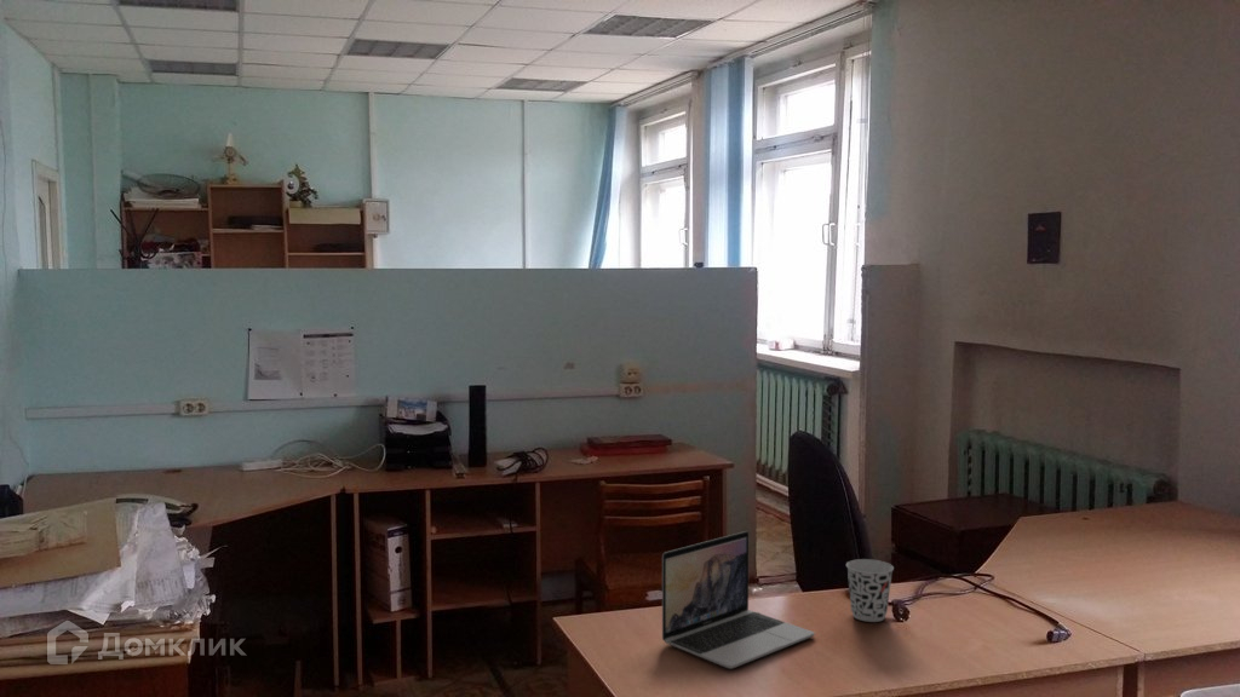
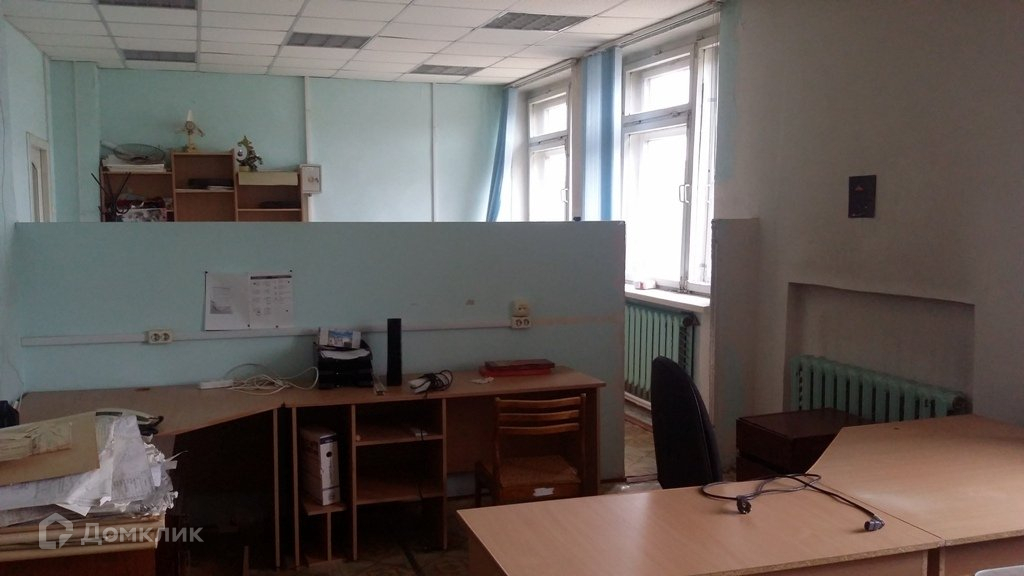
- cup (868, 591)
- laptop (739, 595)
